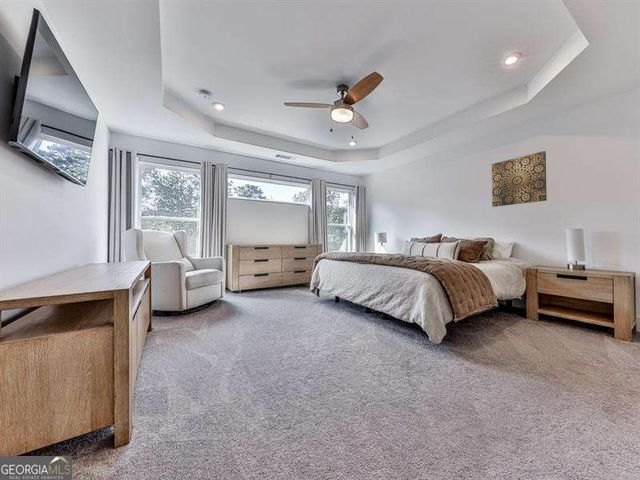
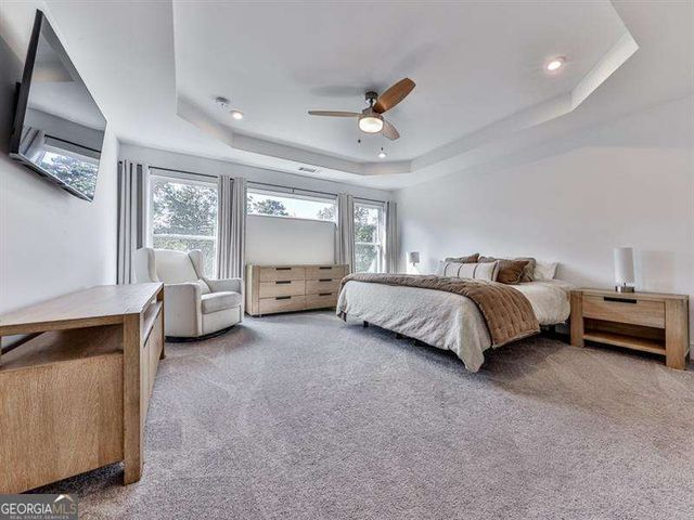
- wall art (517, 181)
